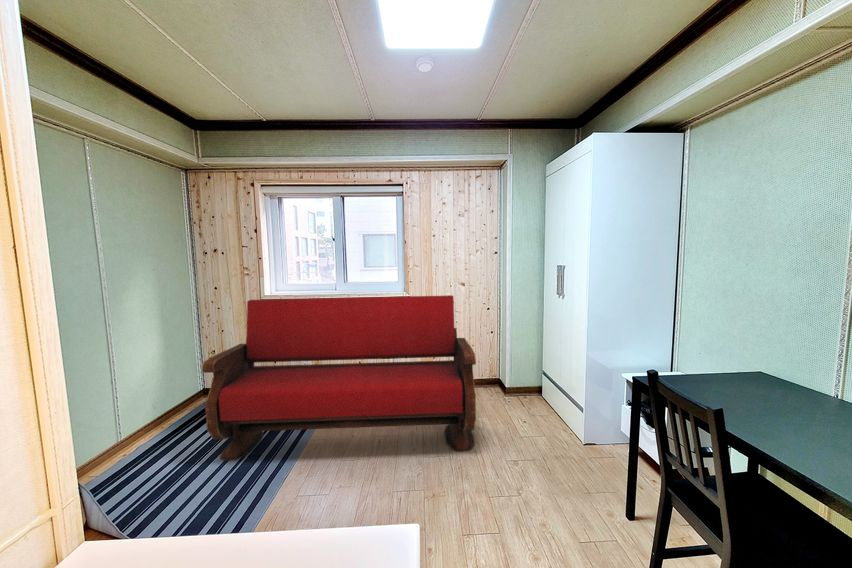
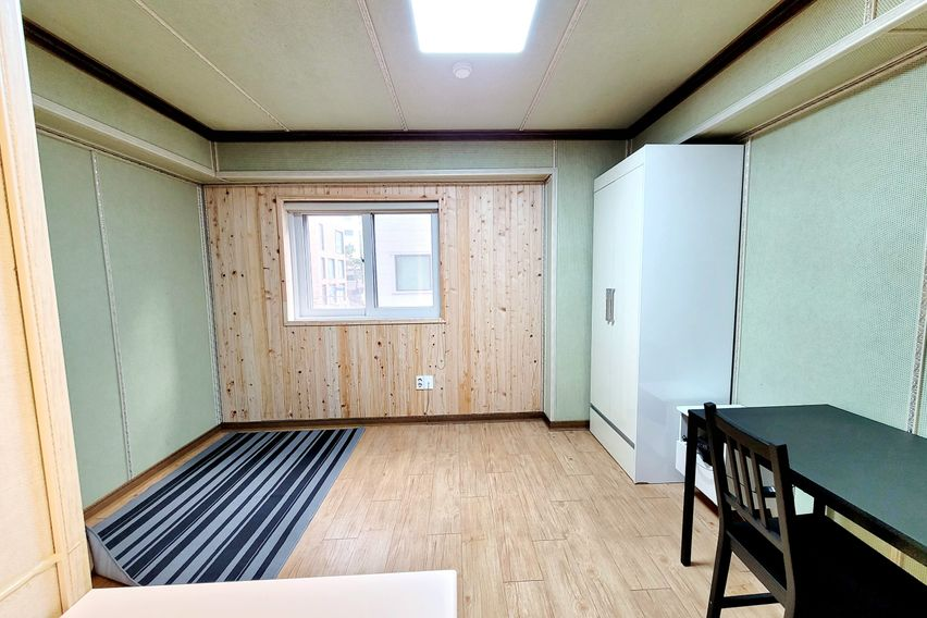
- bench (349, 373)
